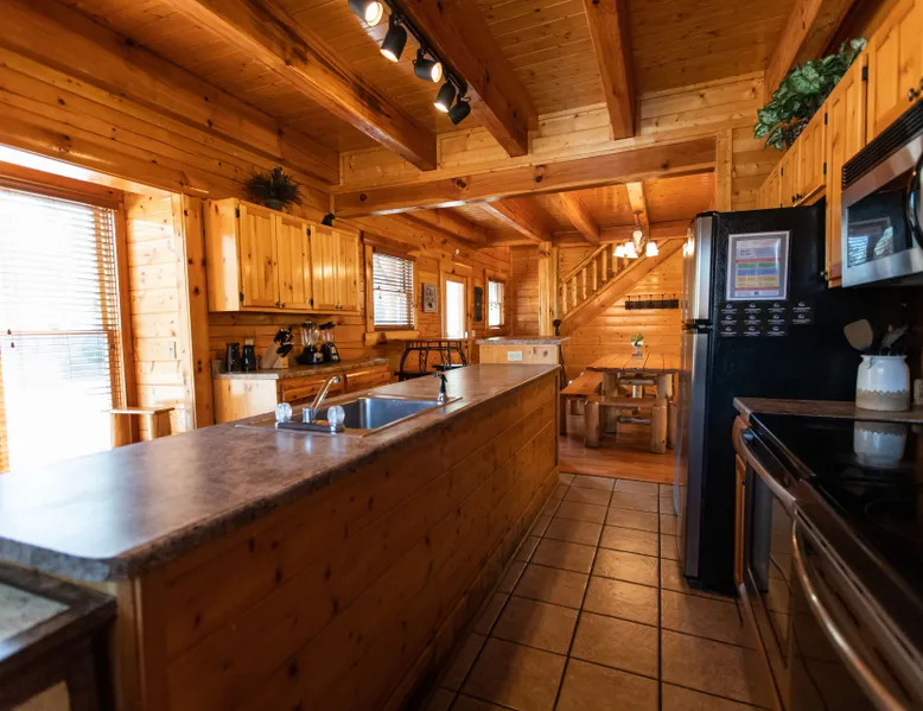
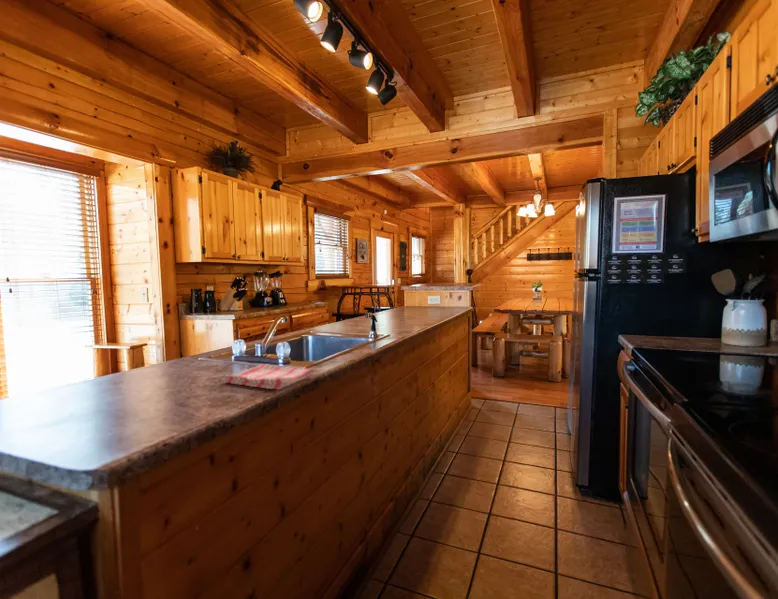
+ dish towel (269, 374)
